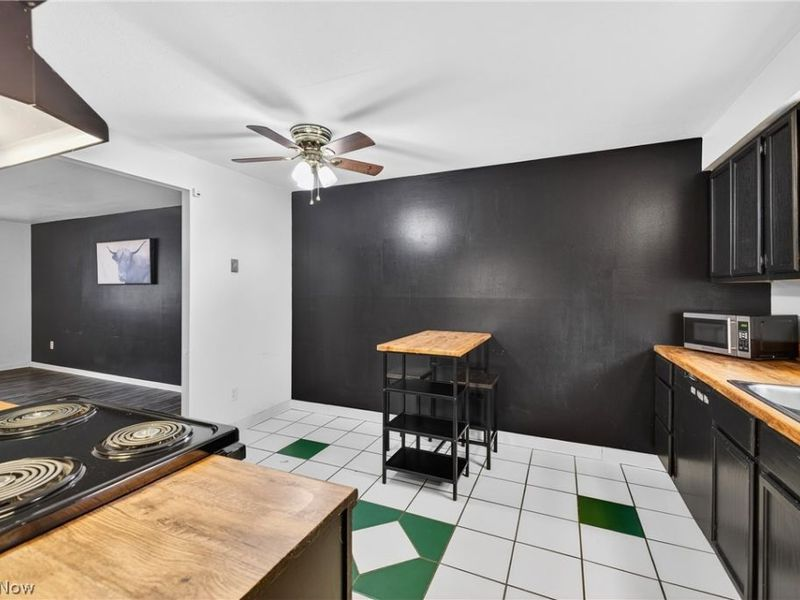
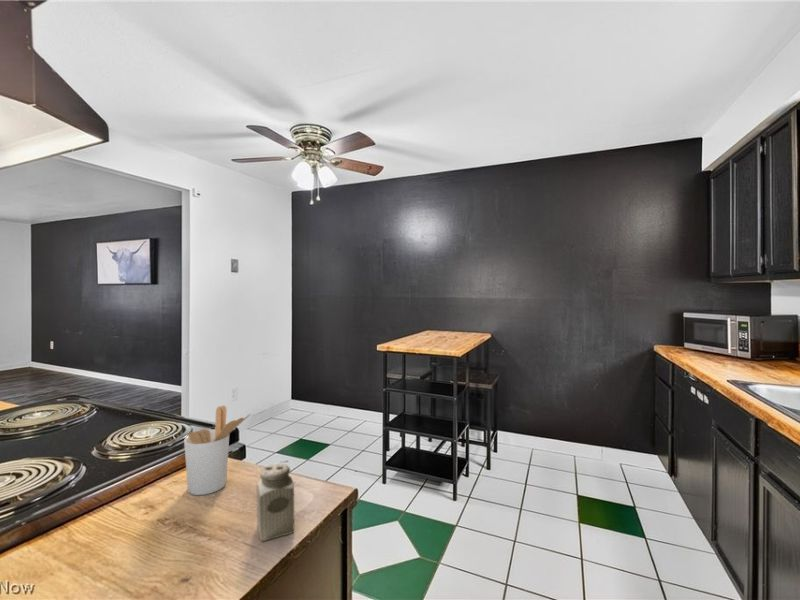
+ utensil holder (217, 449)
+ salt shaker (275, 497)
